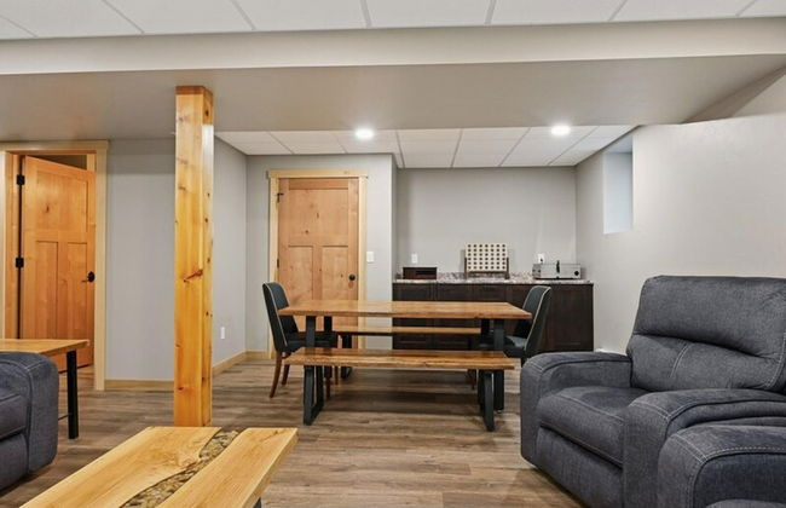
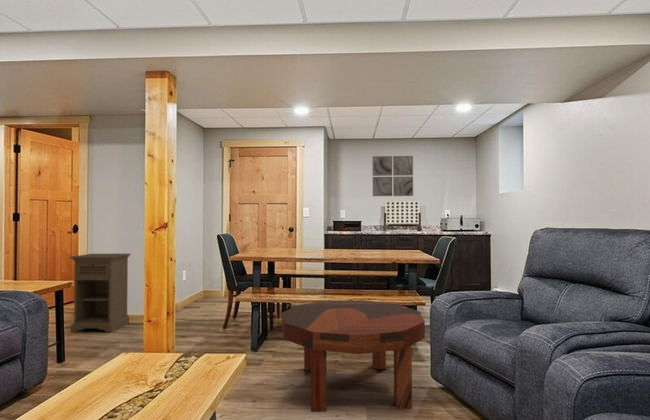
+ coffee table (352, 350)
+ nightstand (101, 291)
+ wall art (393, 175)
